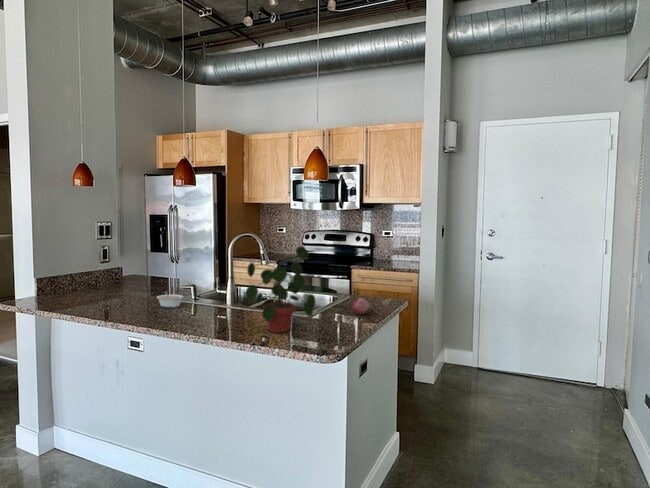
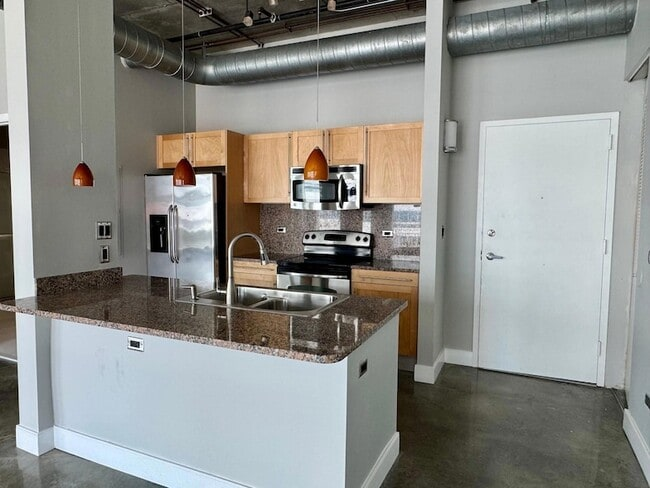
- fruit (360, 306)
- legume (169, 300)
- potted plant (283, 287)
